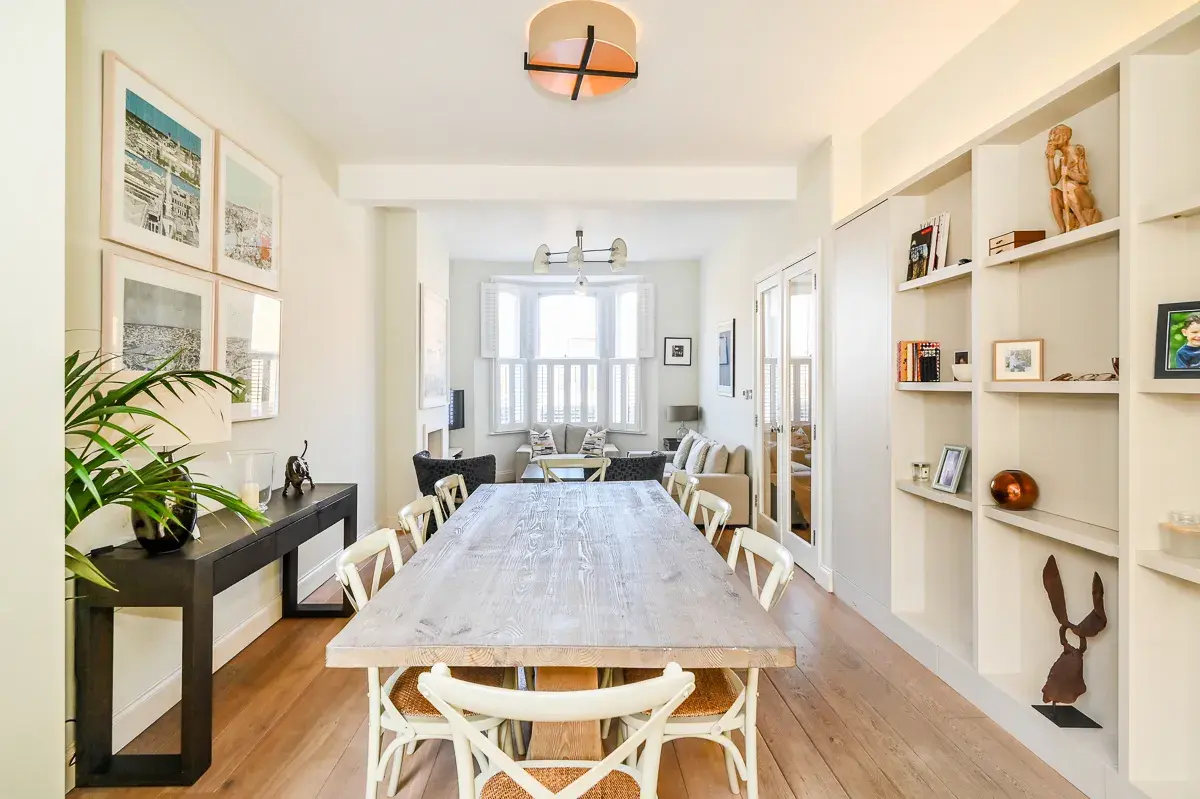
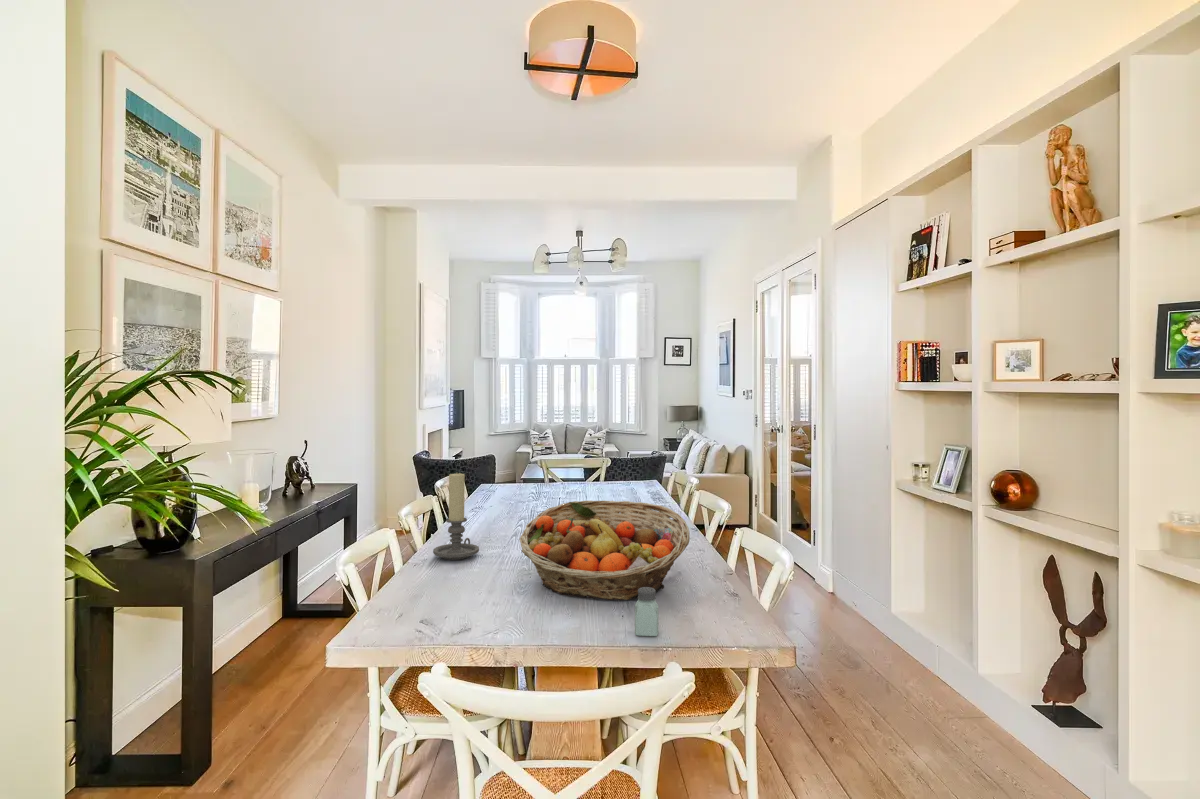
+ fruit basket (603, 546)
+ saltshaker (646, 611)
+ candle holder (458, 513)
